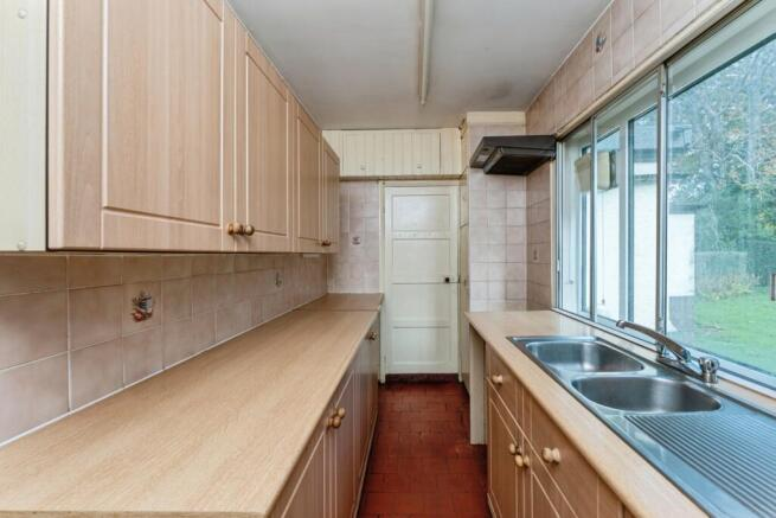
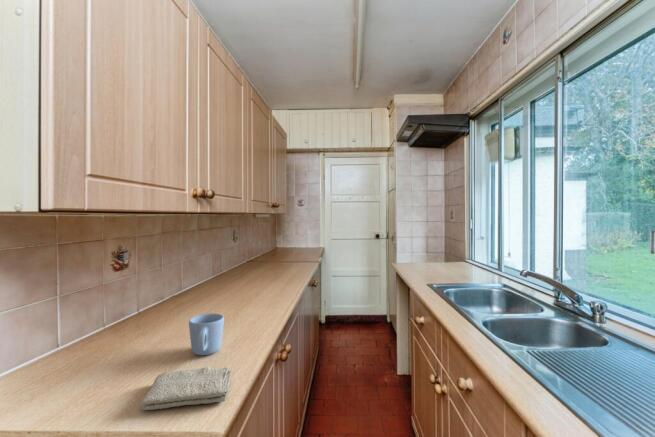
+ washcloth (190, 386)
+ mug (205, 337)
